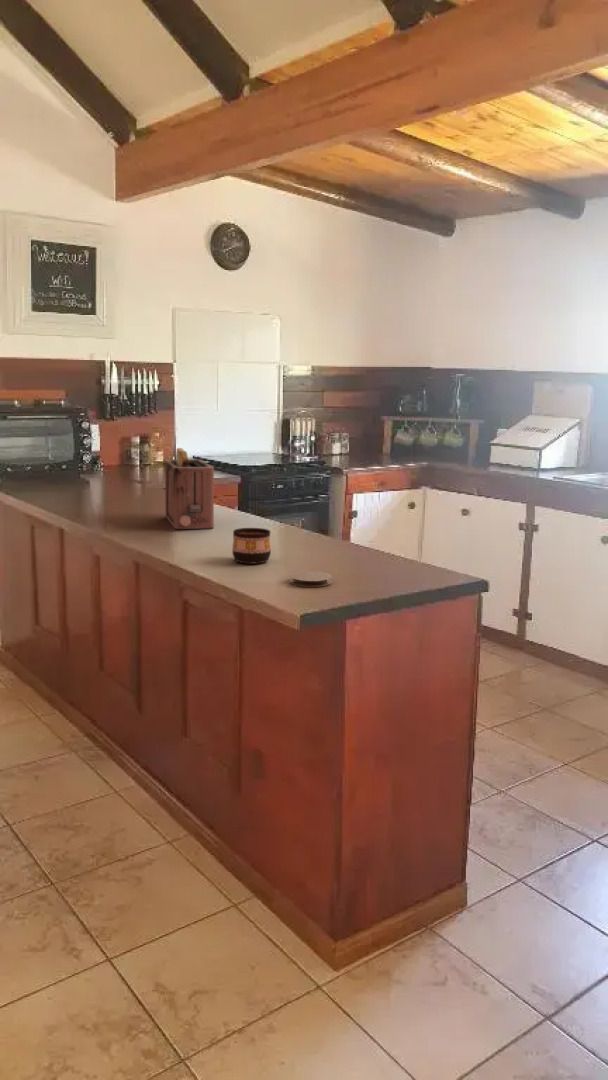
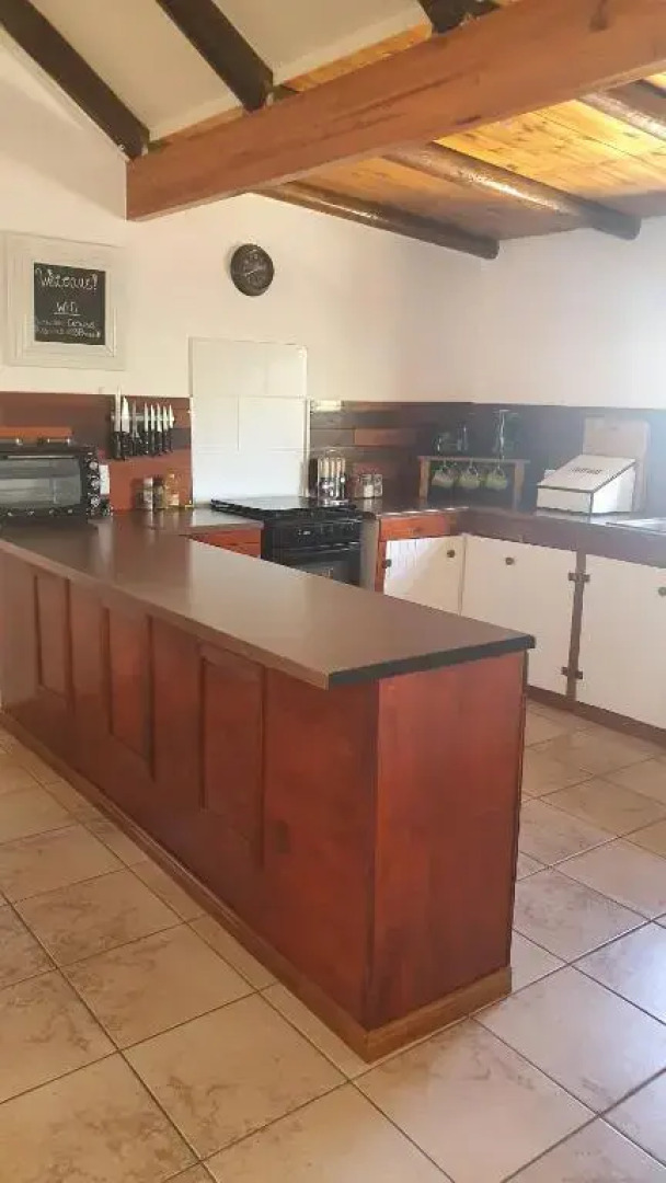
- toaster (189, 486)
- cup (251, 545)
- coaster (310, 578)
